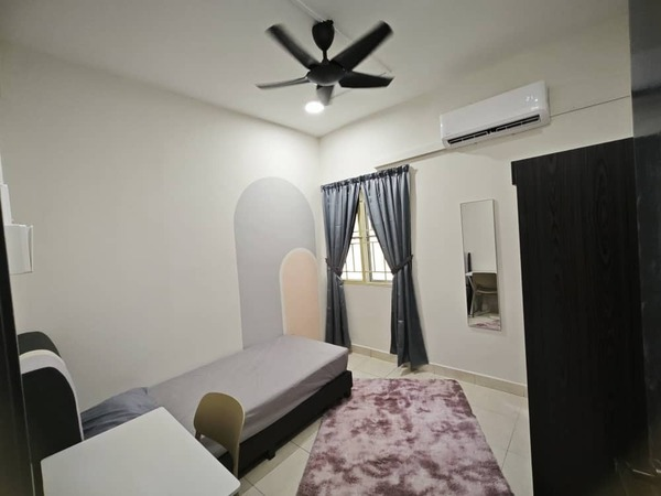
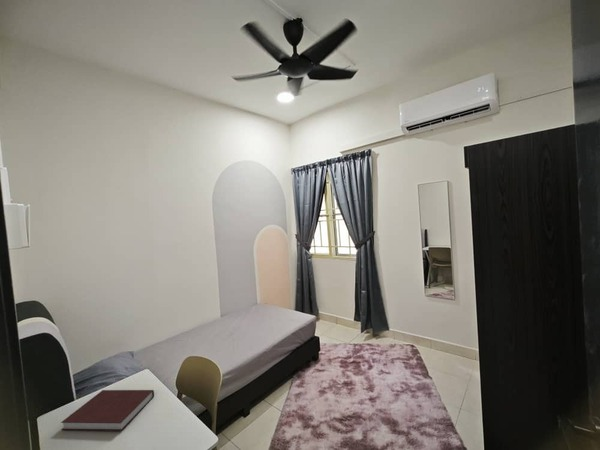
+ notebook (111, 408)
